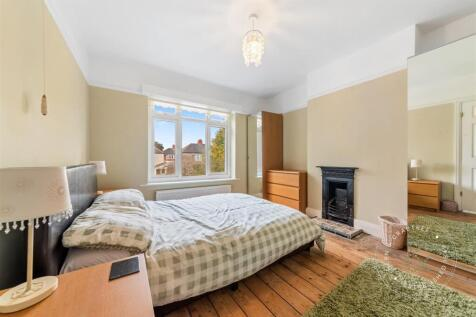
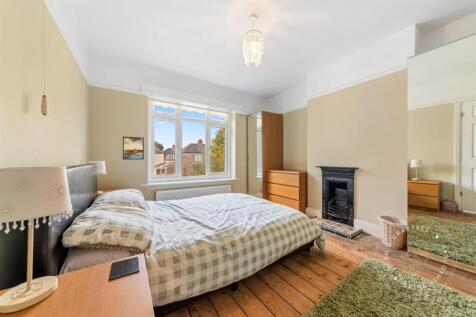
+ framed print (133, 148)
